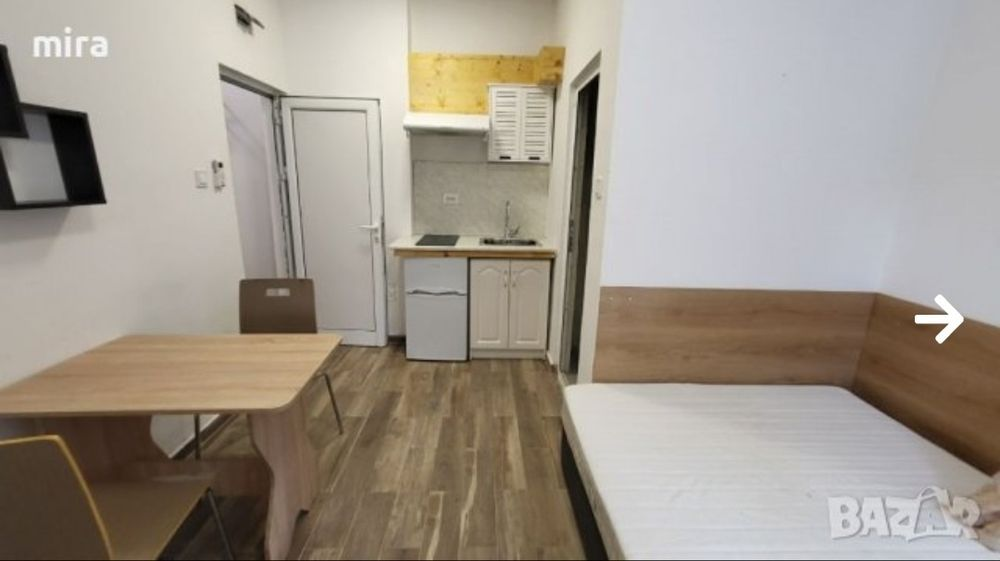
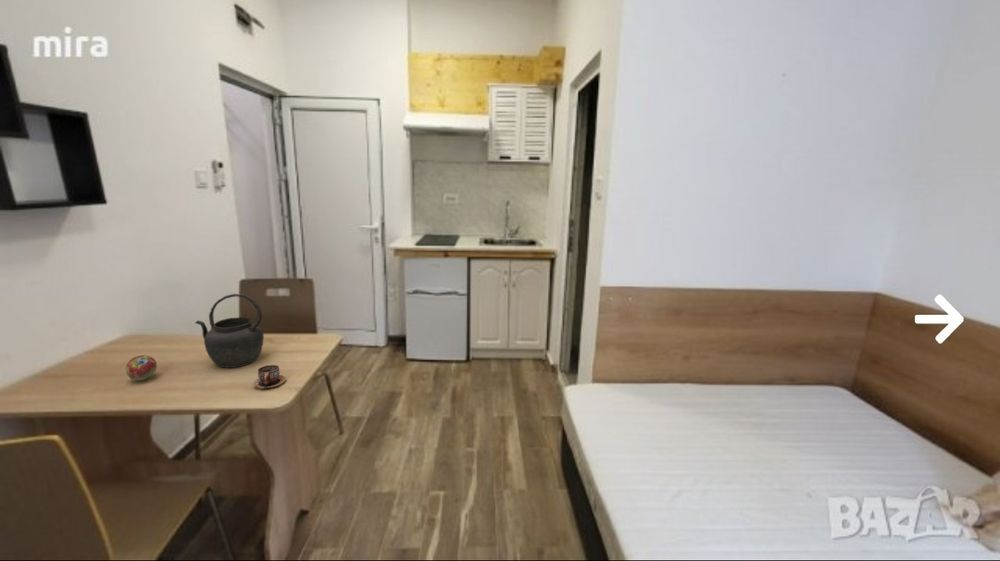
+ kettle (228, 328)
+ cup (268, 376)
+ fruit (141, 368)
